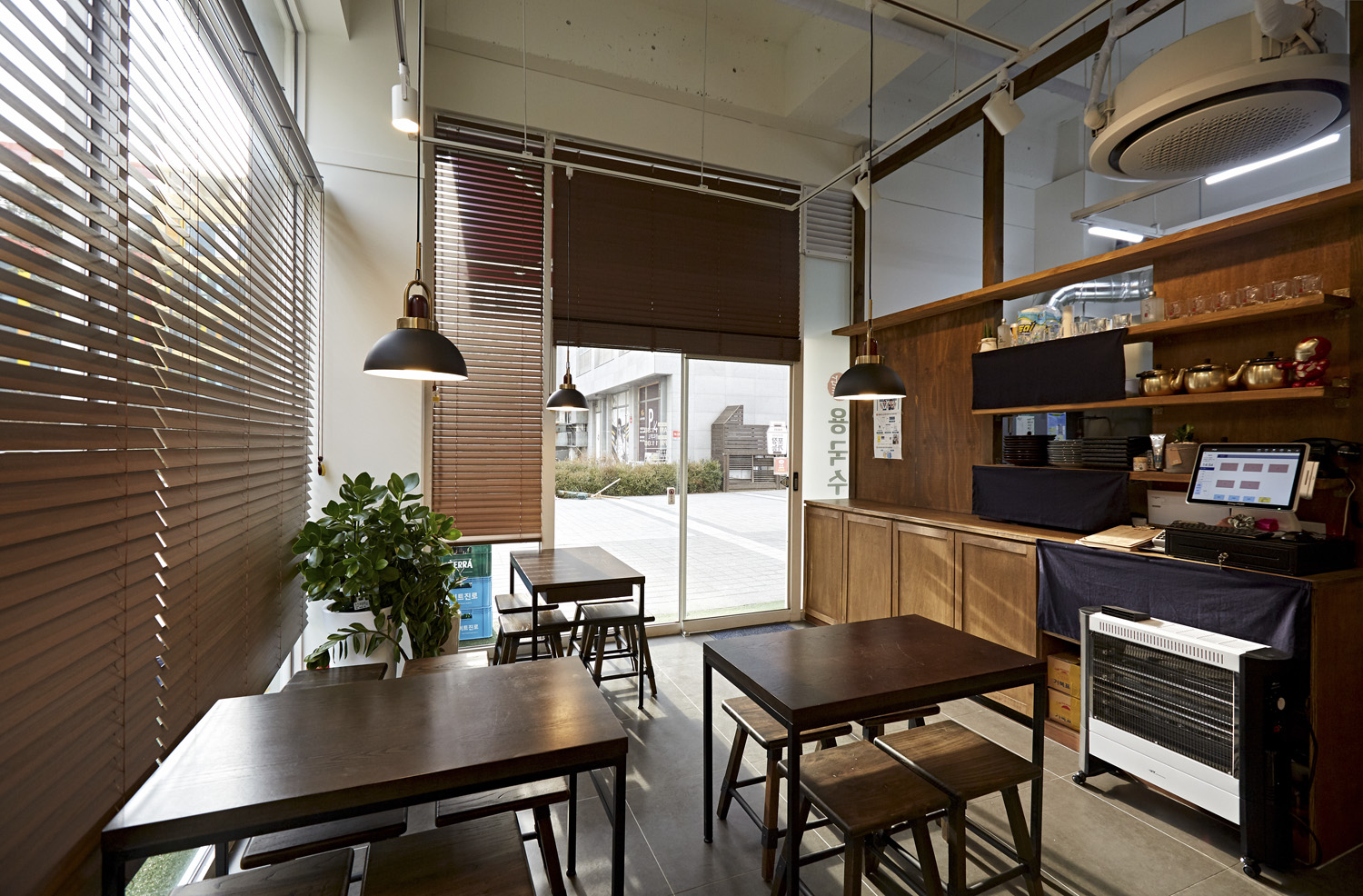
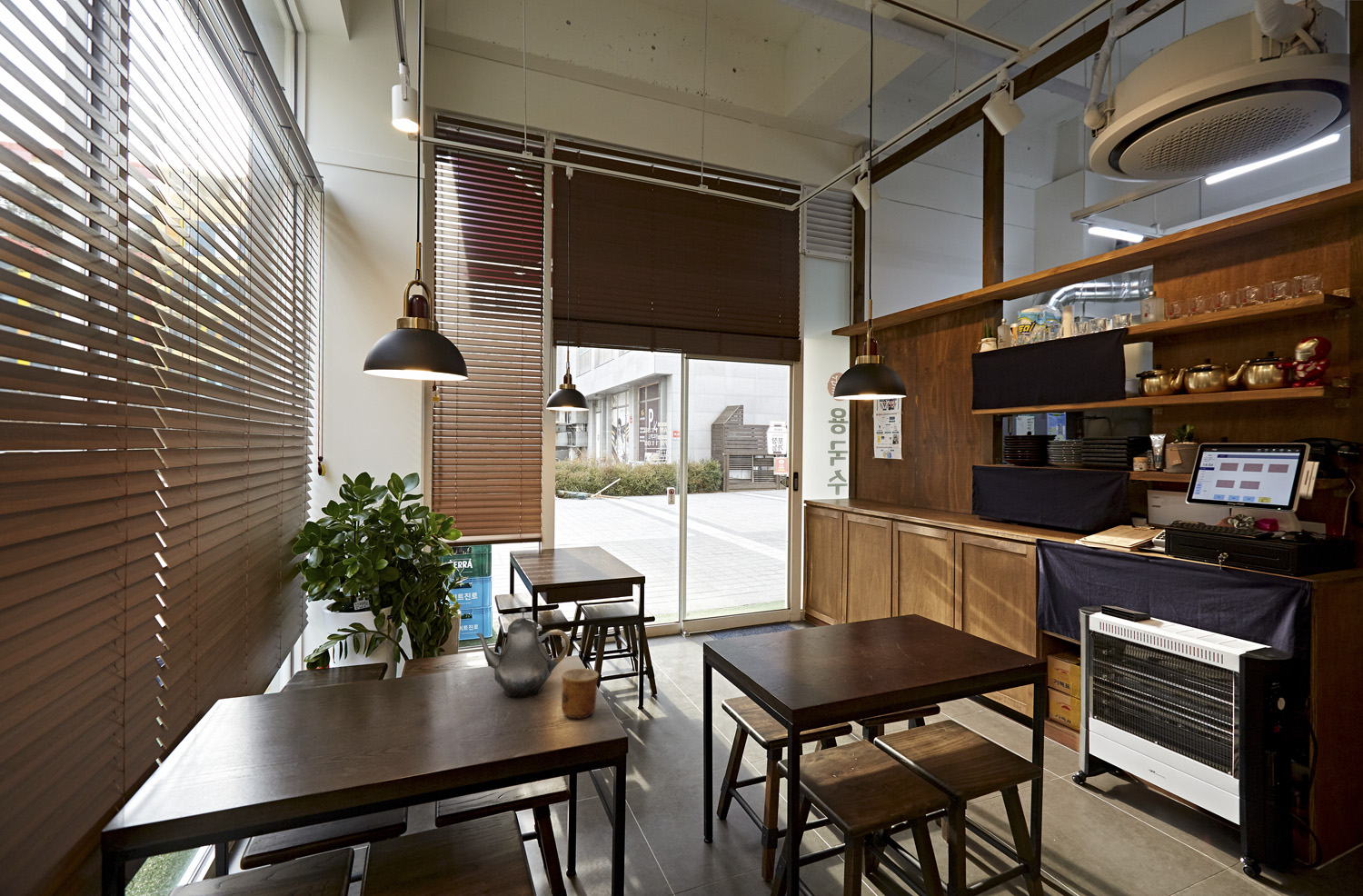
+ cup (580, 692)
+ teapot (523, 648)
